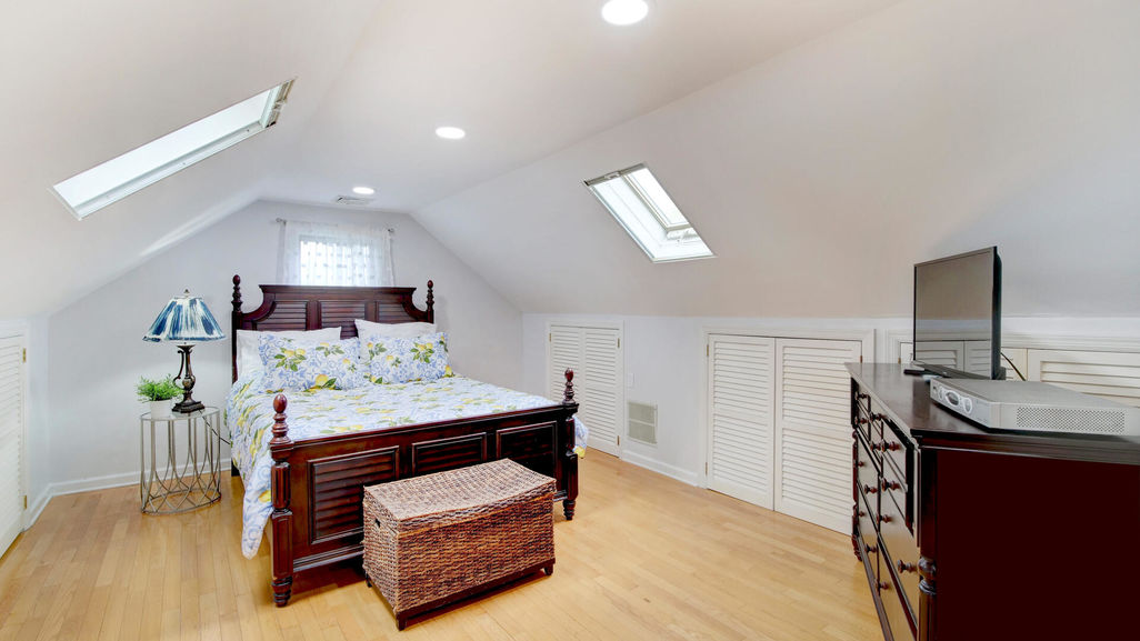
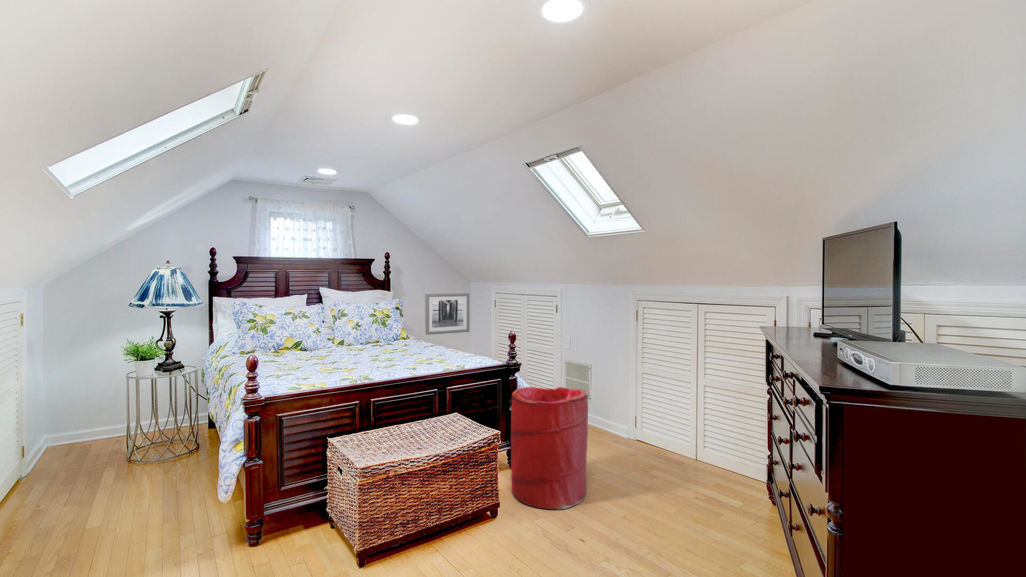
+ wall art (448, 313)
+ laundry hamper (549, 440)
